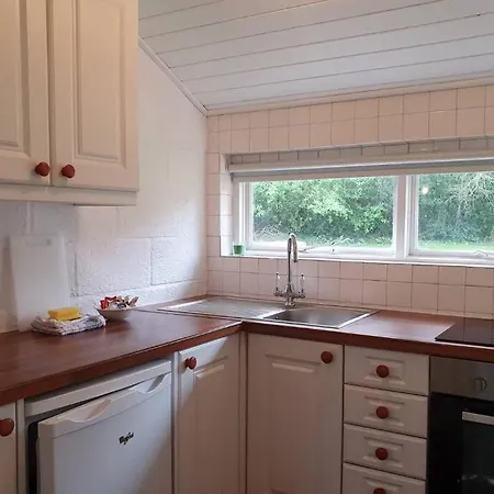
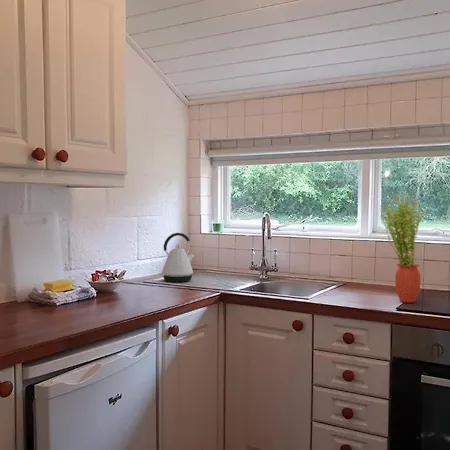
+ potted plant (400, 246)
+ kettle (178, 256)
